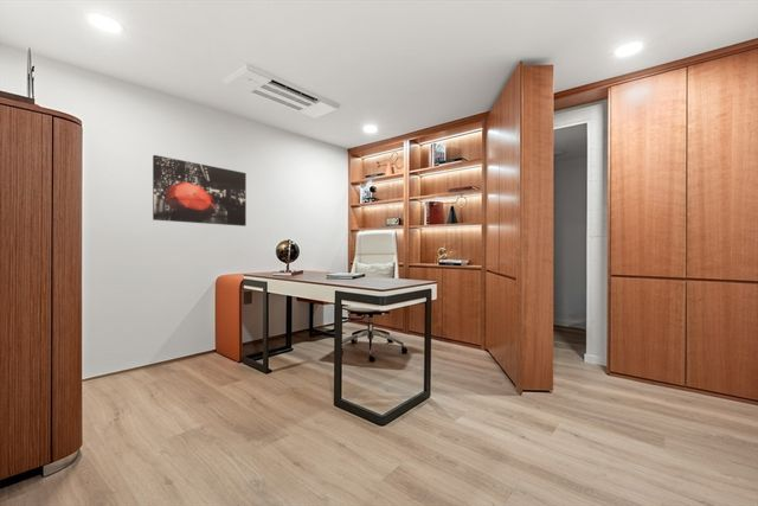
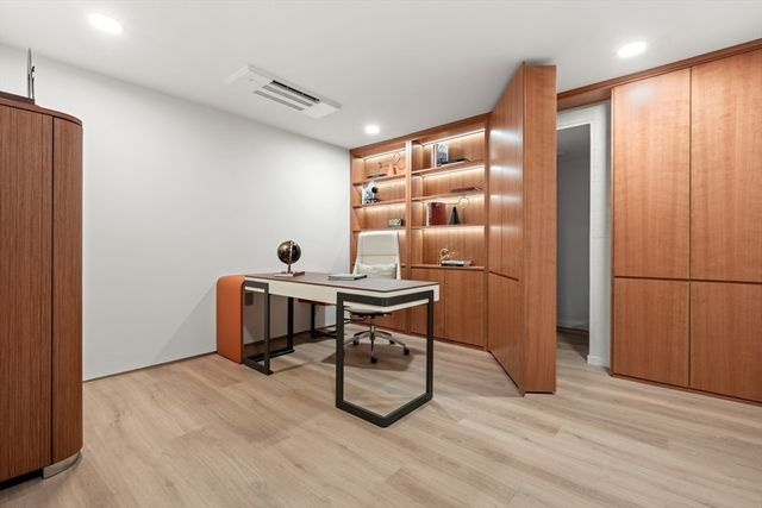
- wall art (204, 193)
